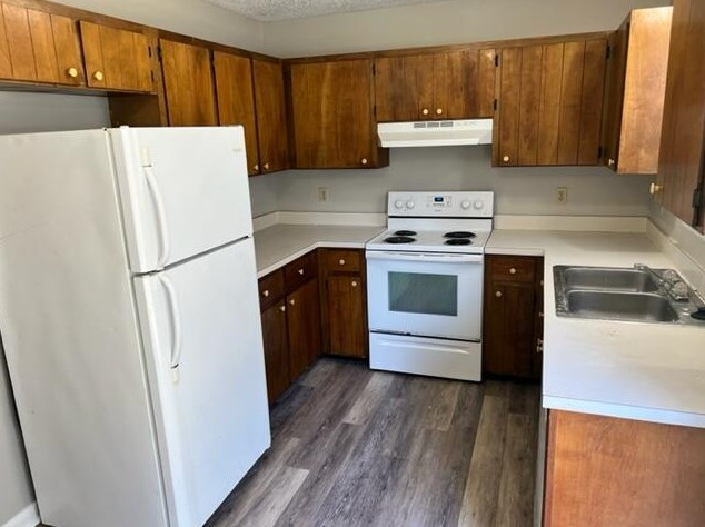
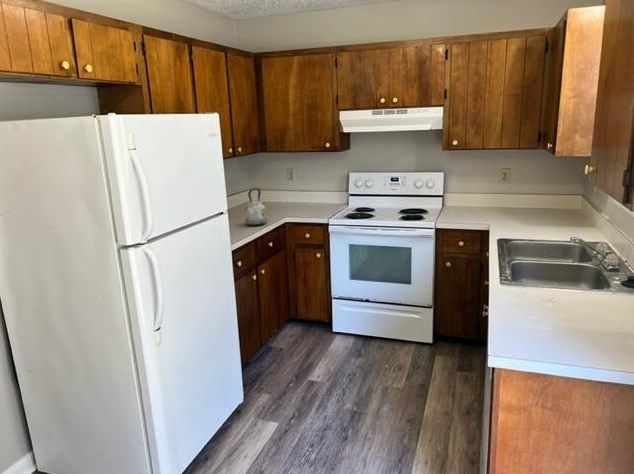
+ kettle (253, 207)
